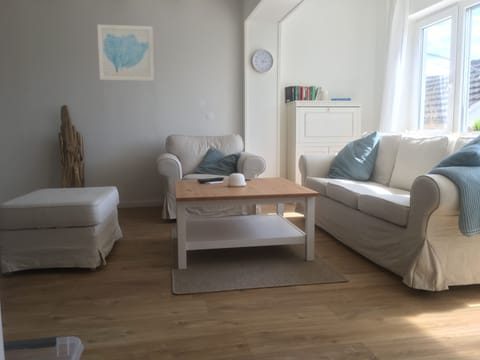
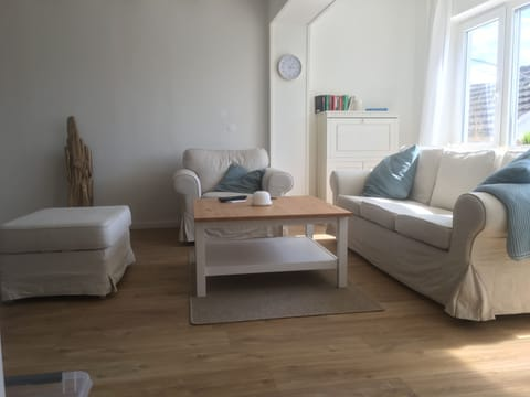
- wall art (126, 53)
